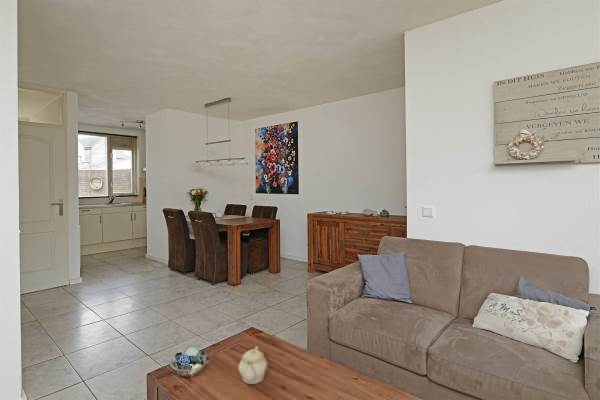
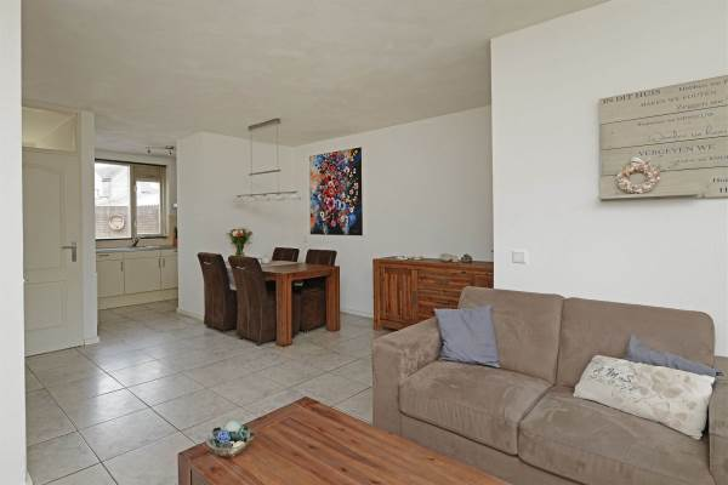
- teapot (253, 363)
